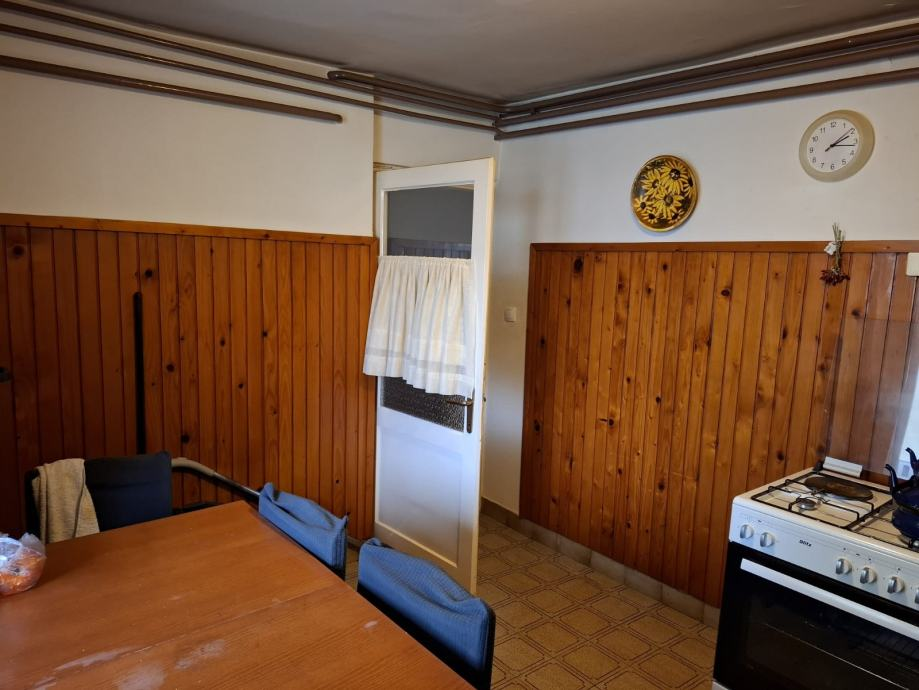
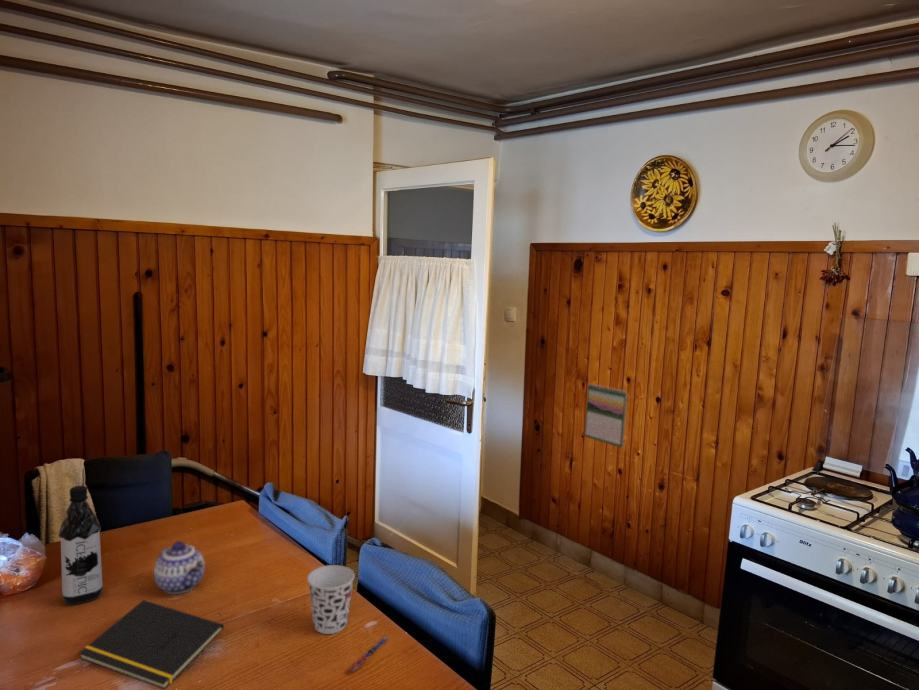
+ cup (330, 600)
+ notepad (153, 640)
+ water bottle (80, 542)
+ pen (369, 652)
+ teapot (180, 564)
+ calendar (605, 414)
